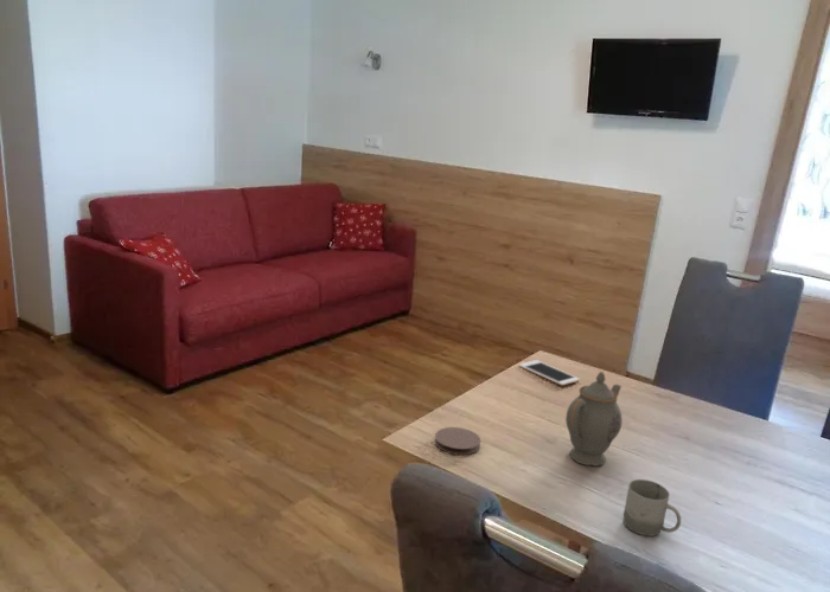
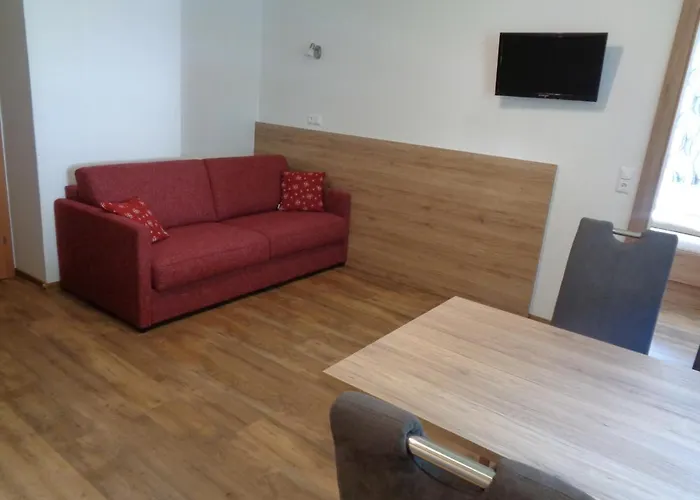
- cup (653, 510)
- cell phone (548, 372)
- coaster (456, 440)
- chinaware (594, 414)
